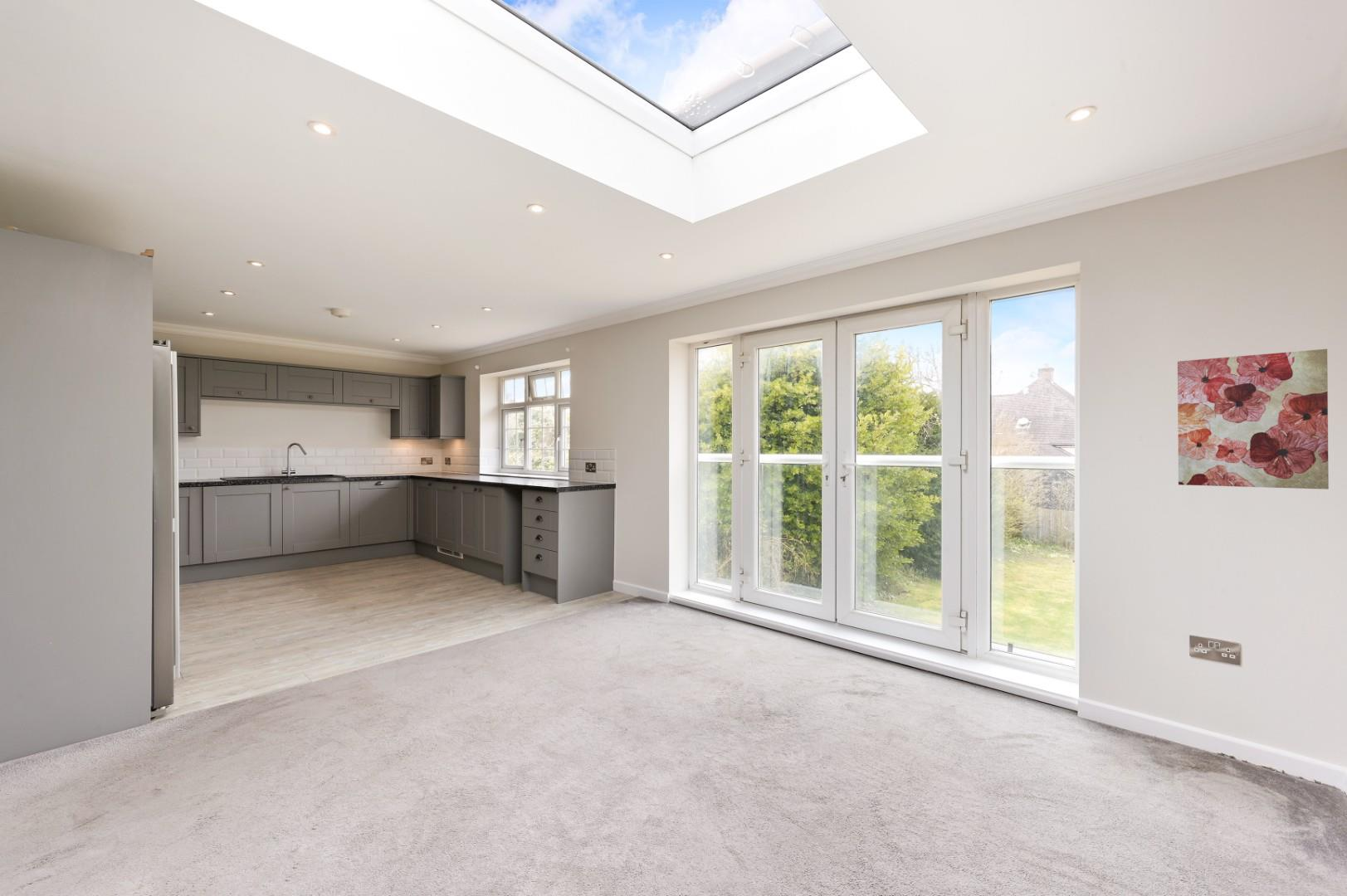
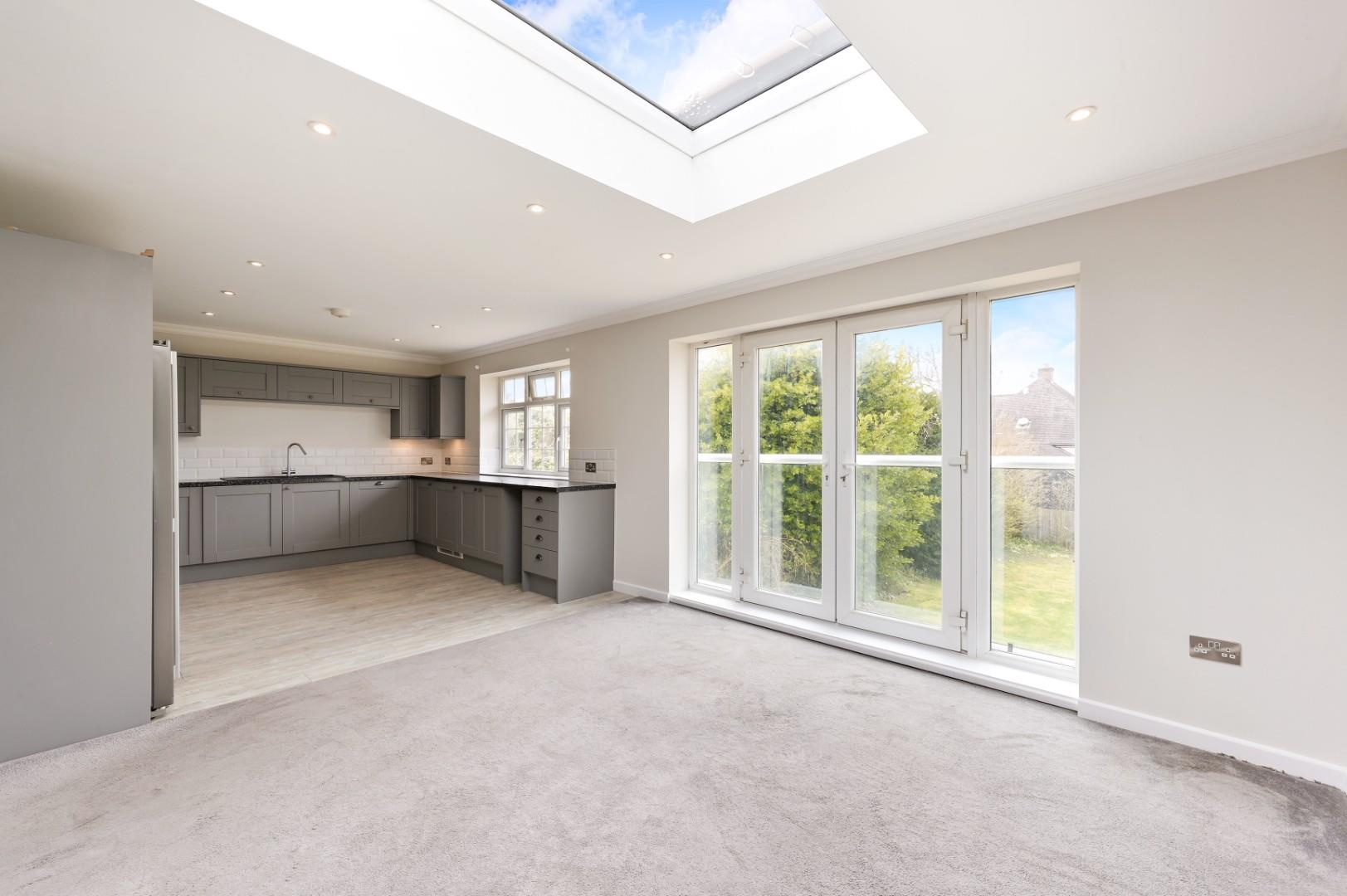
- wall art (1247, 421)
